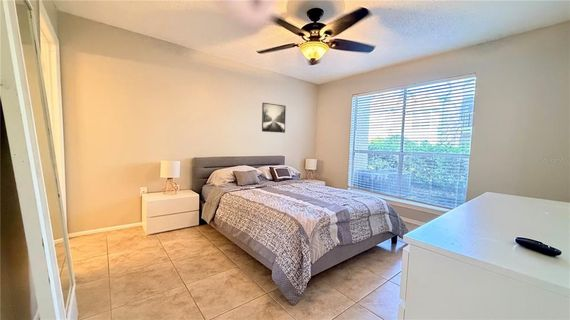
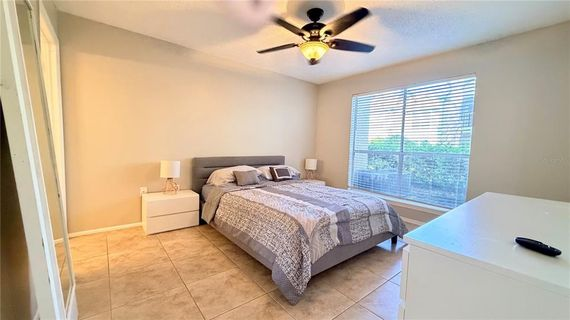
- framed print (274, 118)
